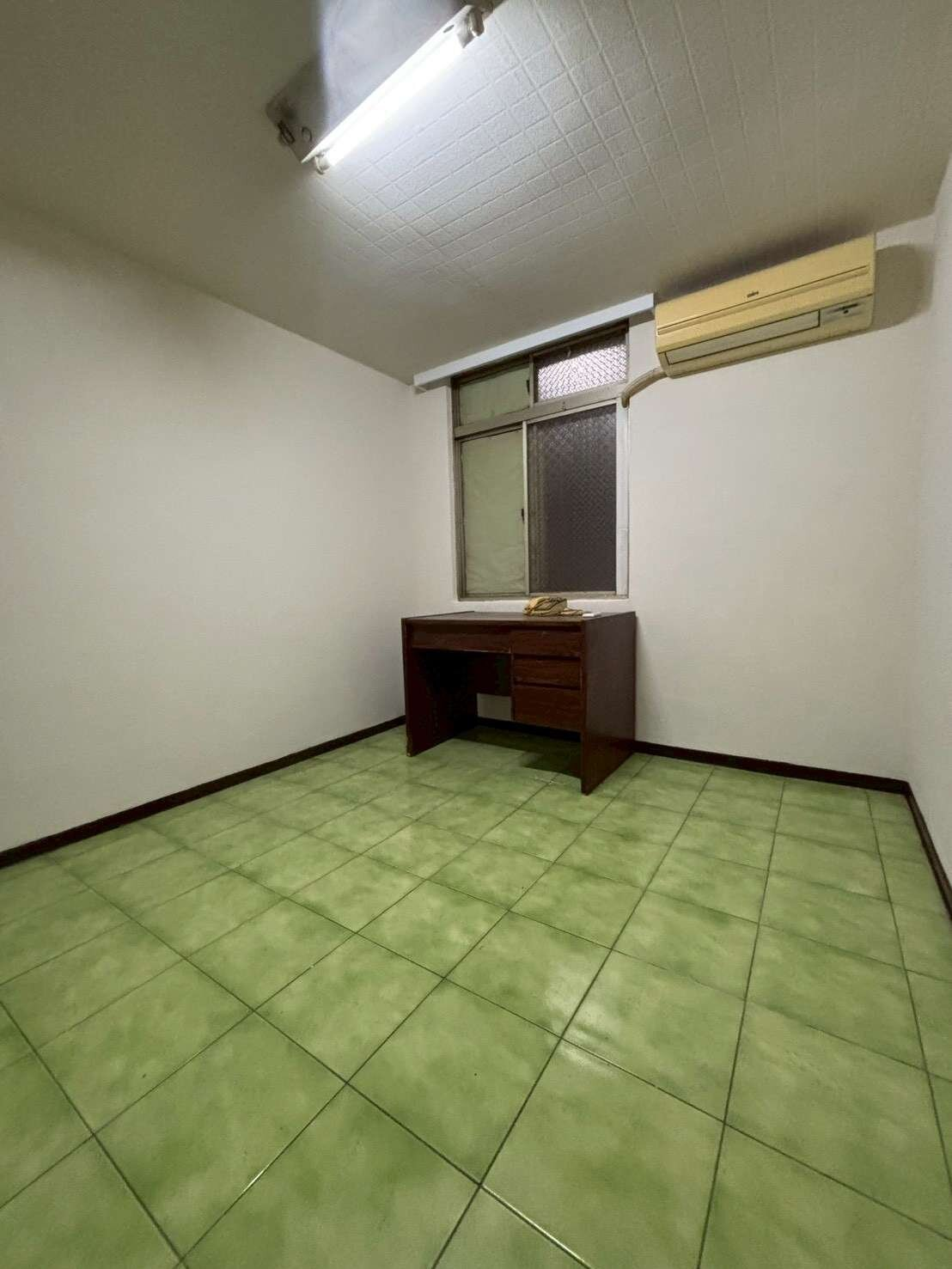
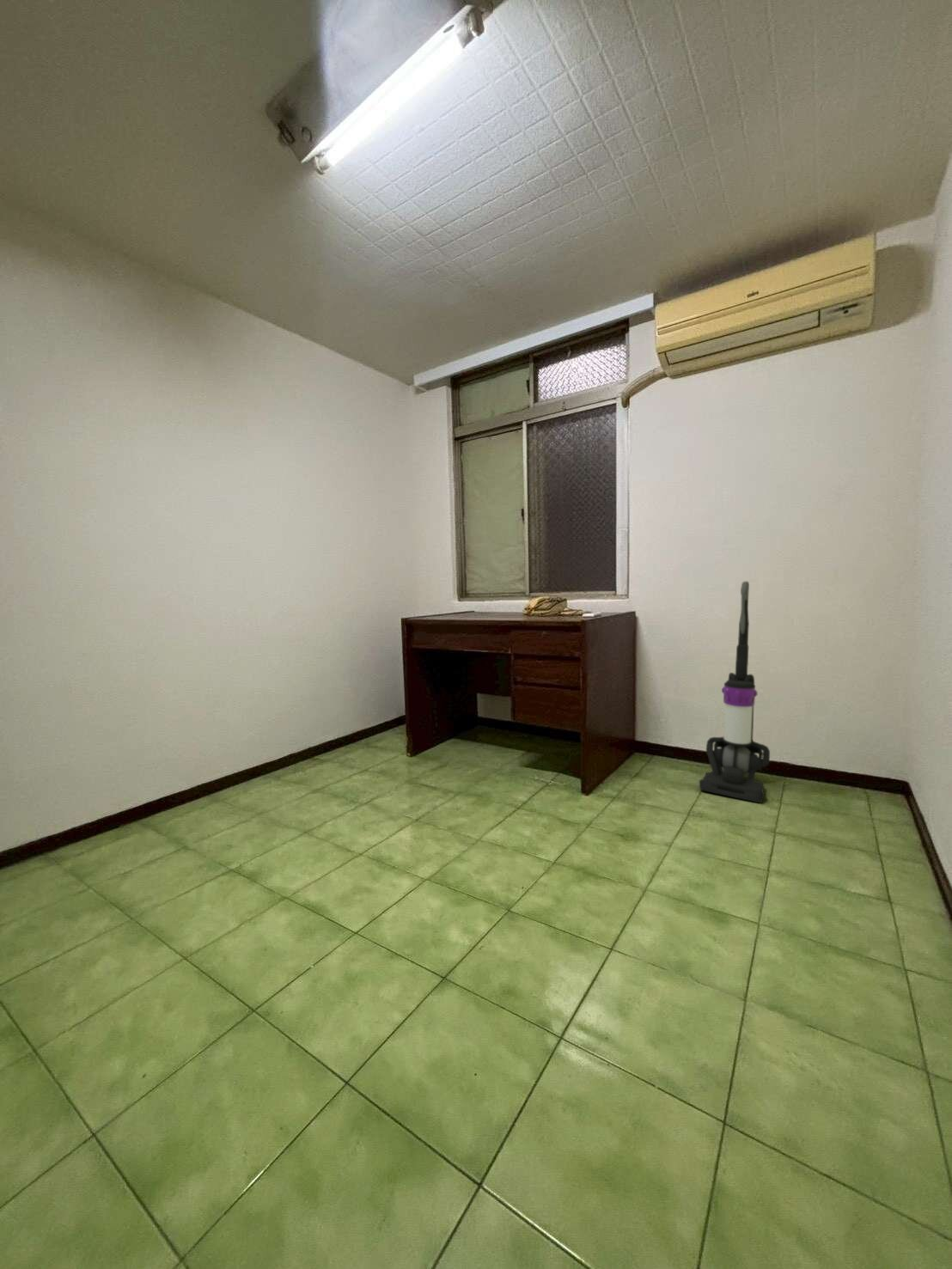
+ vacuum cleaner (738, 684)
